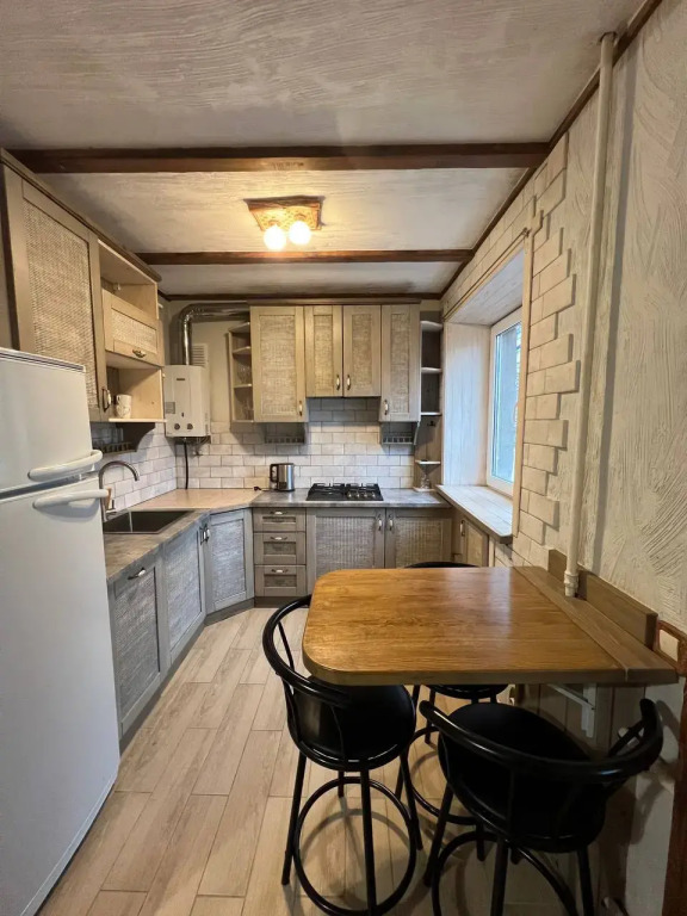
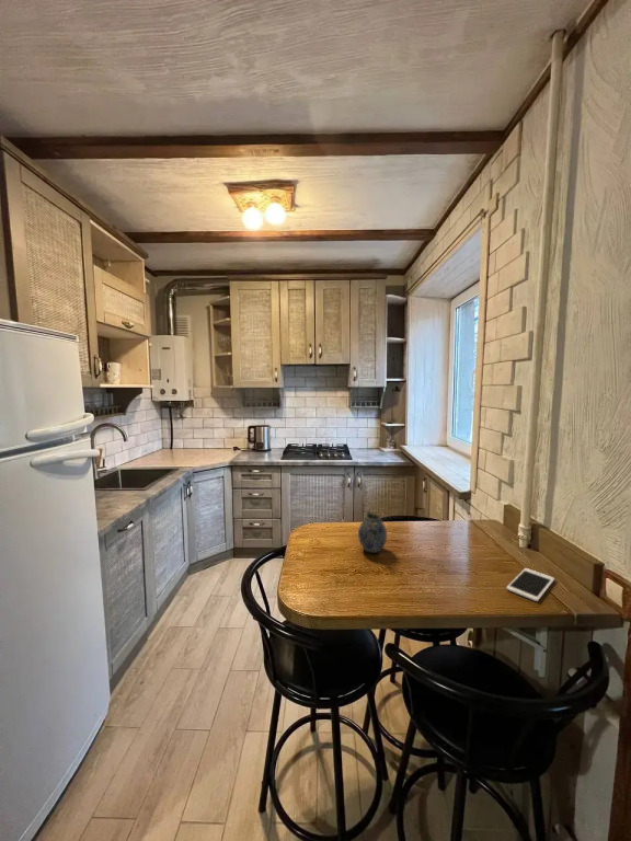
+ cell phone (530, 583)
+ teapot (371, 531)
